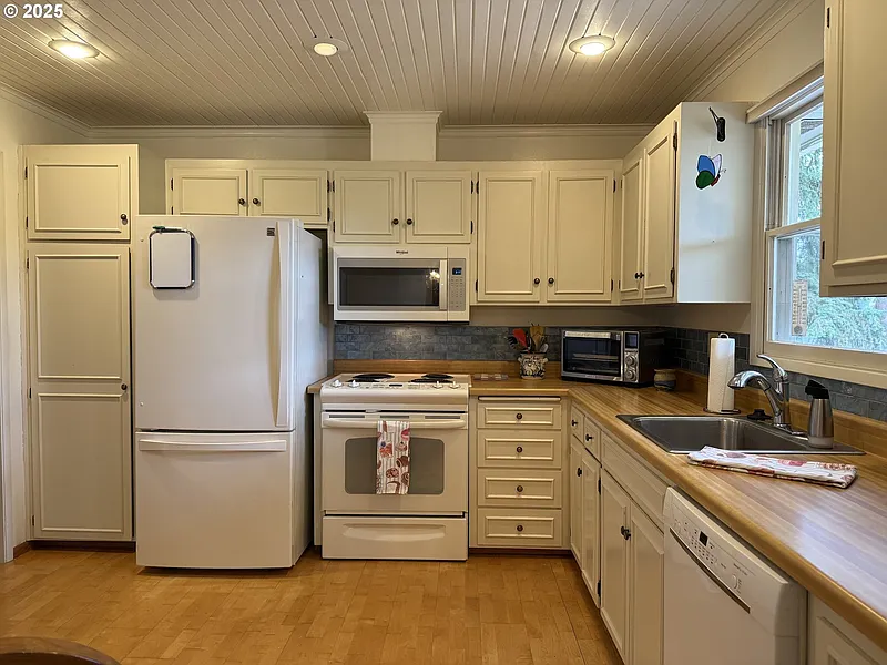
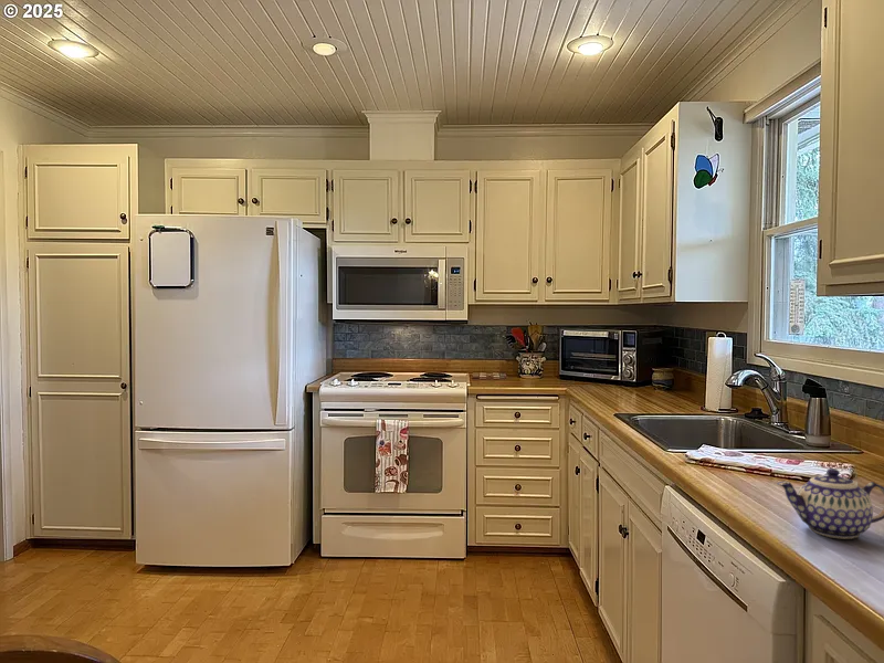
+ teapot (833, 501)
